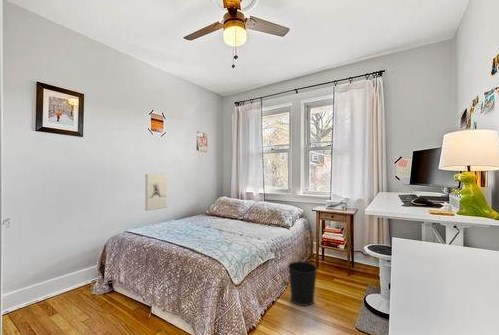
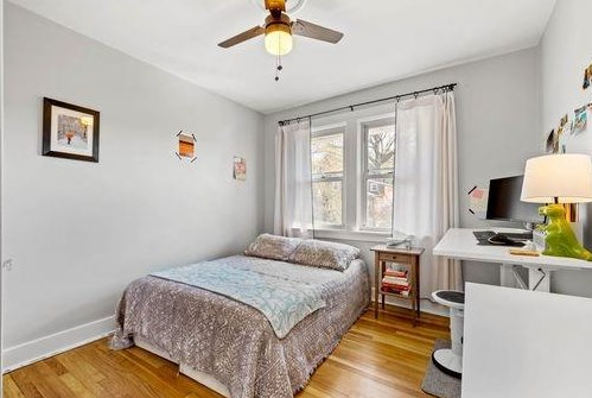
- wastebasket (302, 283)
- wall sculpture (156, 191)
